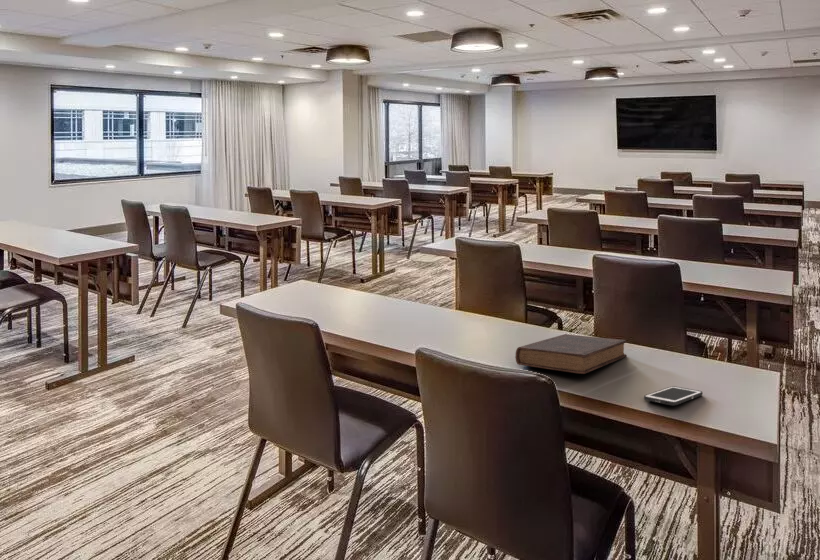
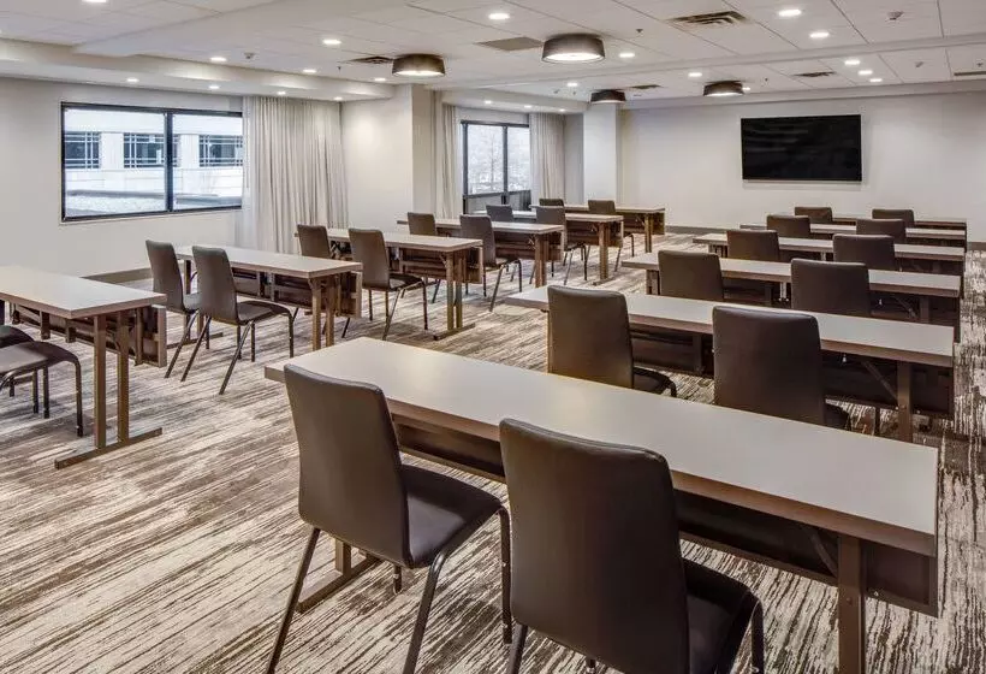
- book (572, 352)
- cell phone (673, 395)
